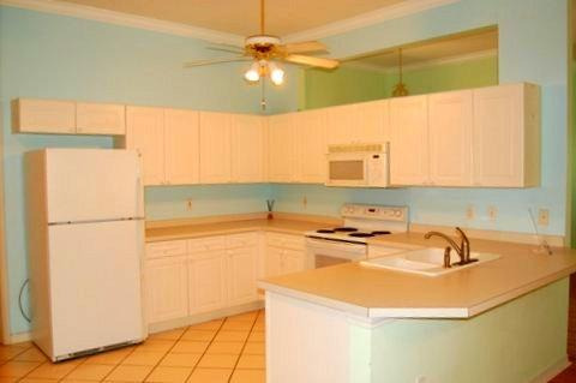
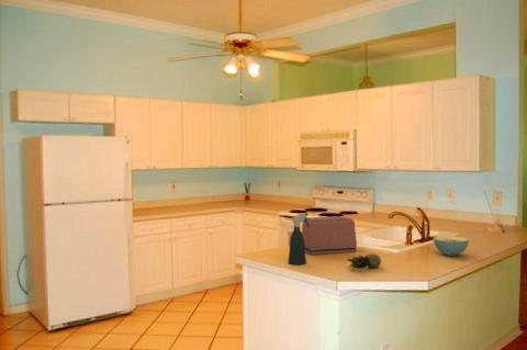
+ fruit (363, 261)
+ spray bottle (298, 237)
+ toaster (329, 234)
+ cereal bowl (450, 246)
